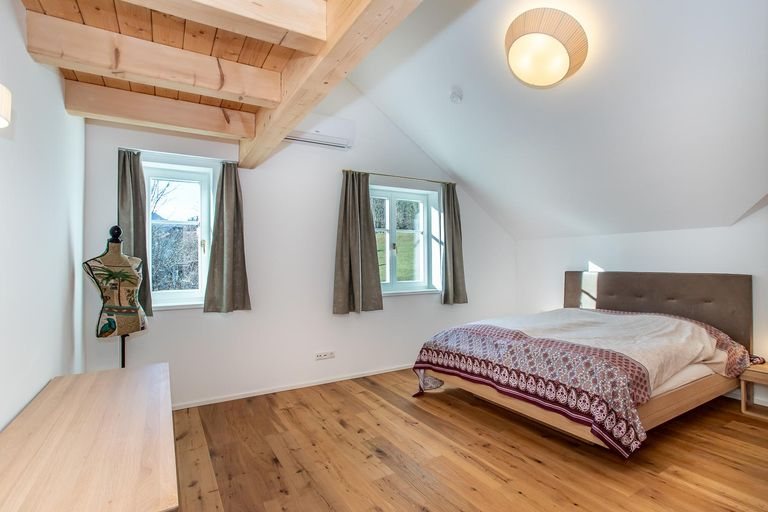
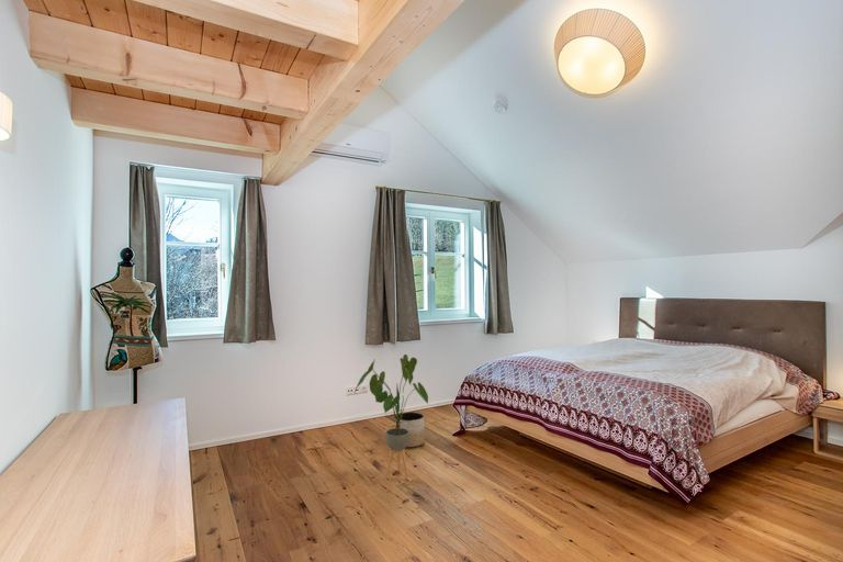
+ house plant (392, 414)
+ planter (409, 429)
